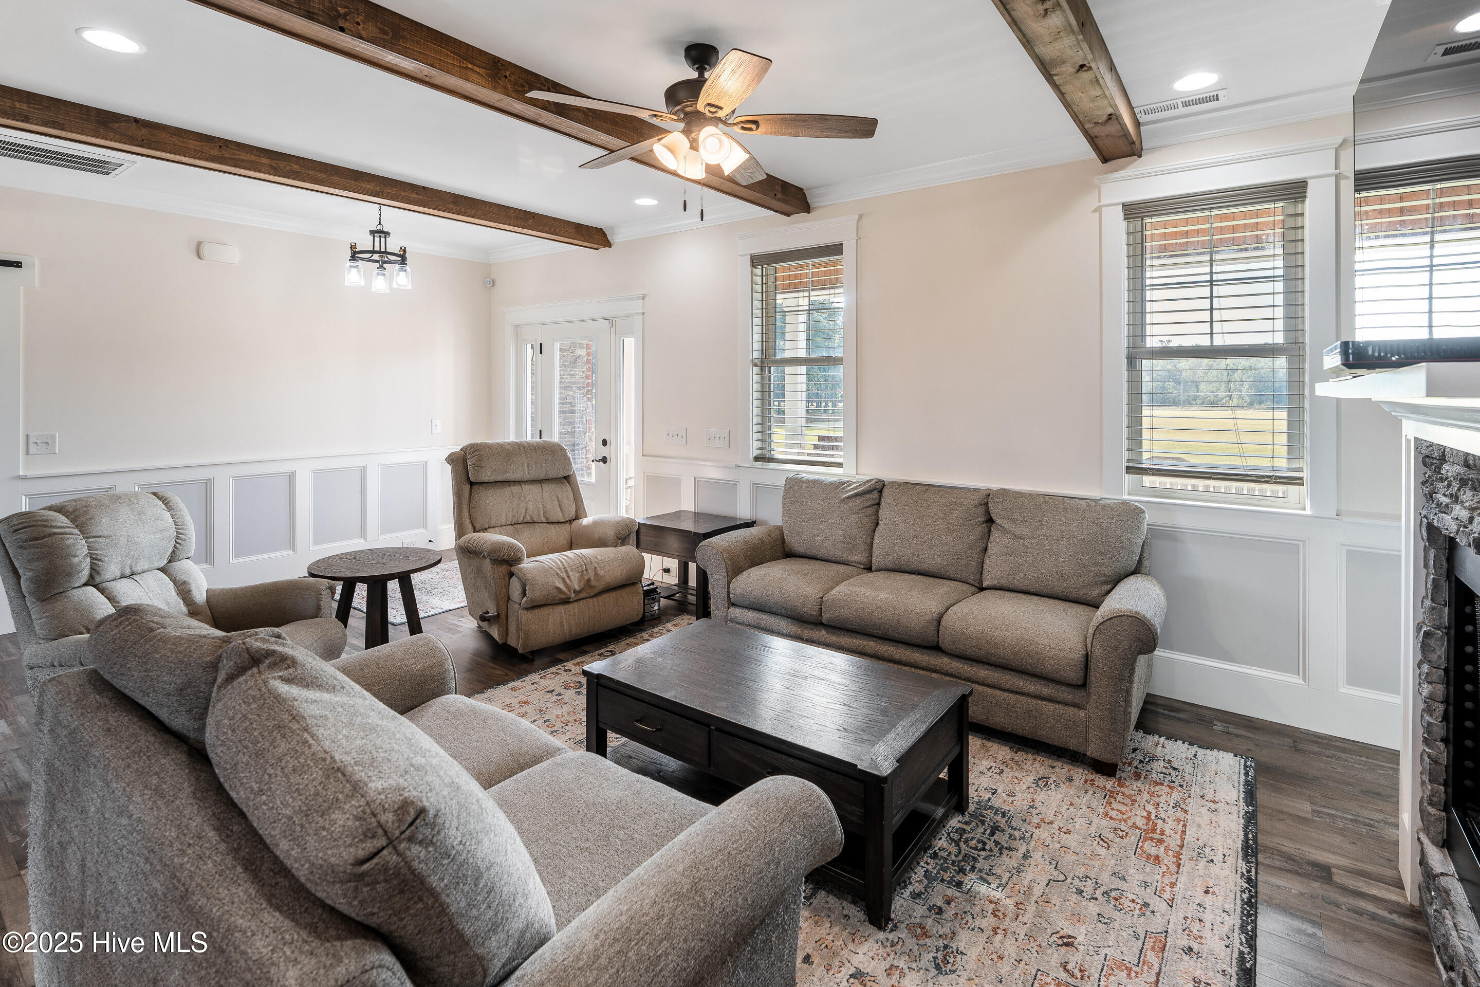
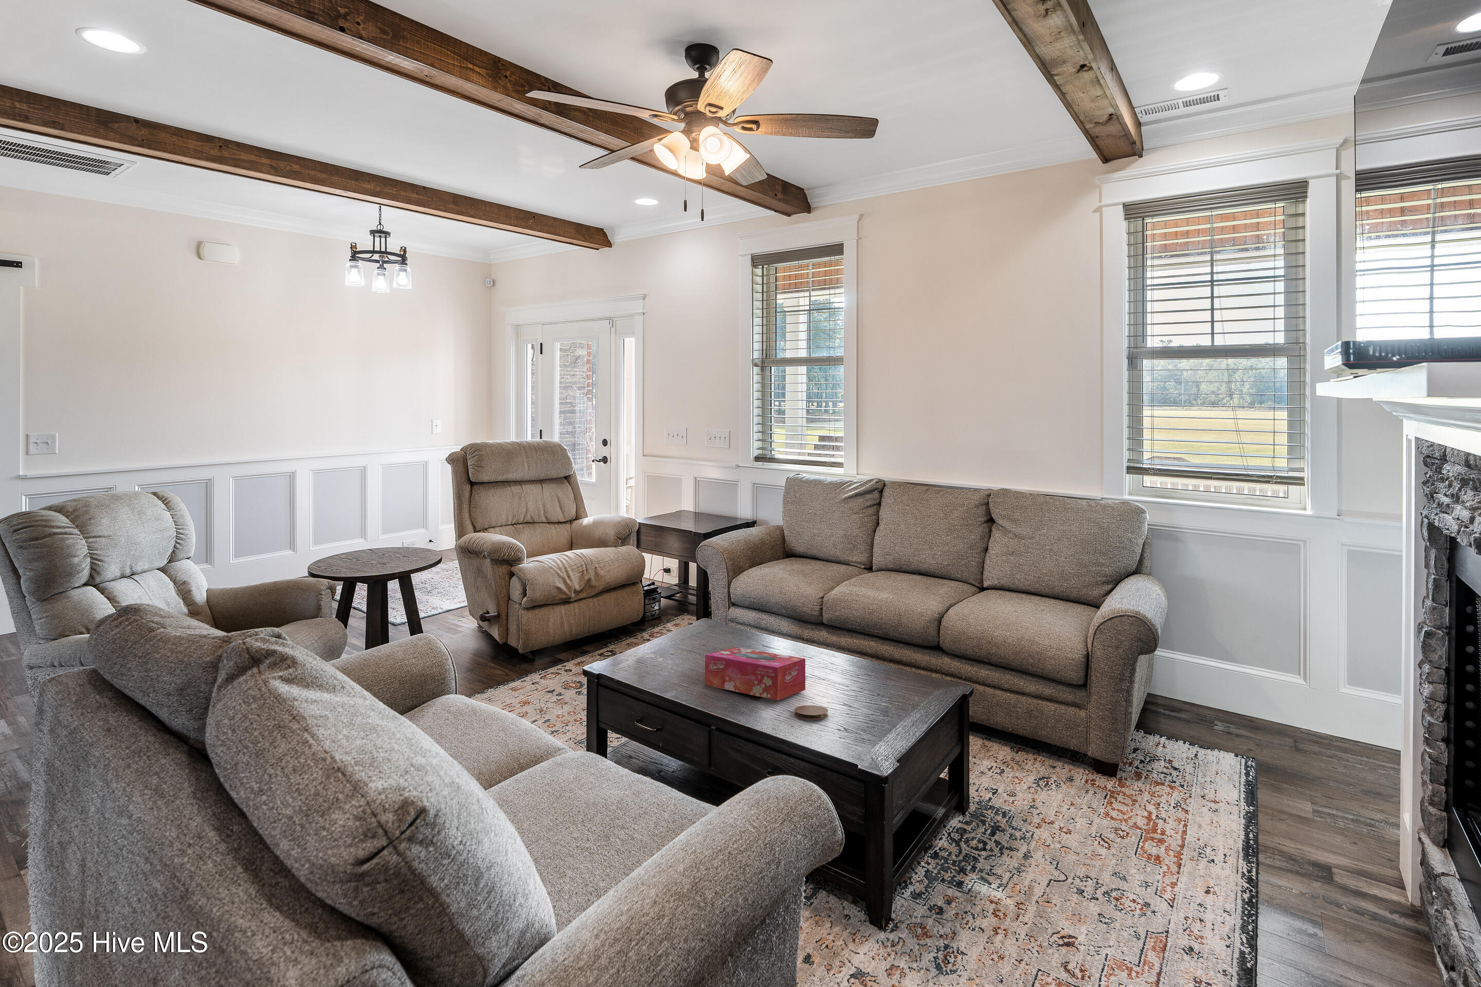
+ tissue box (755, 672)
+ coaster (811, 712)
